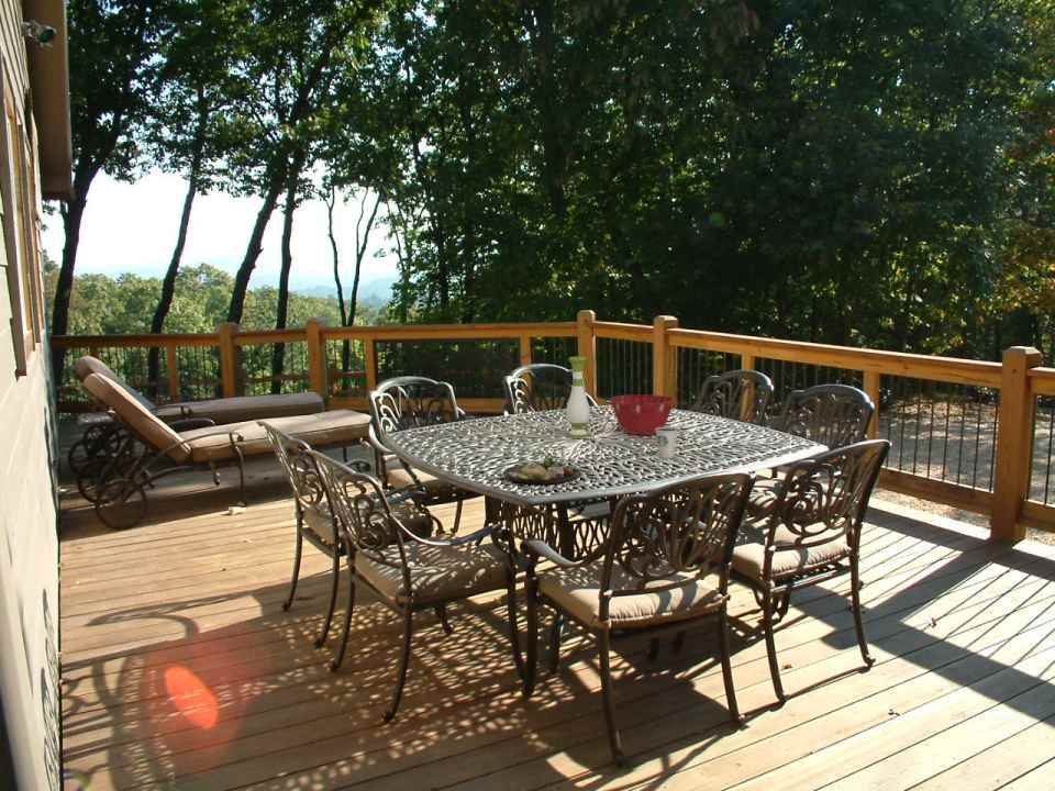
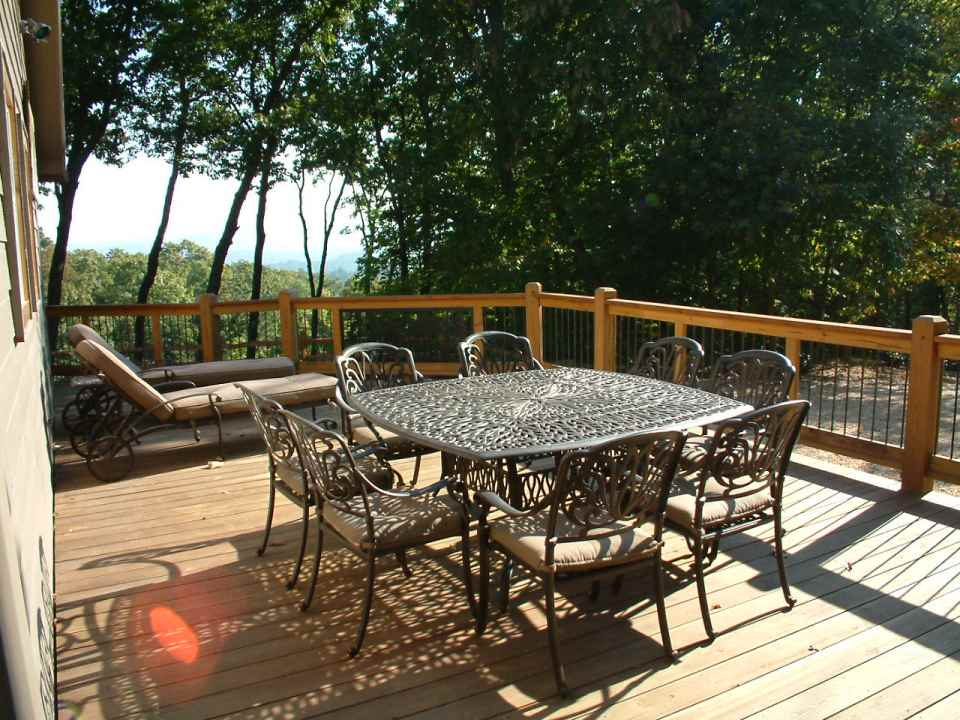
- mixing bowl (642, 415)
- dixie cup (666, 443)
- dinner plate (542, 467)
- vase (577, 397)
